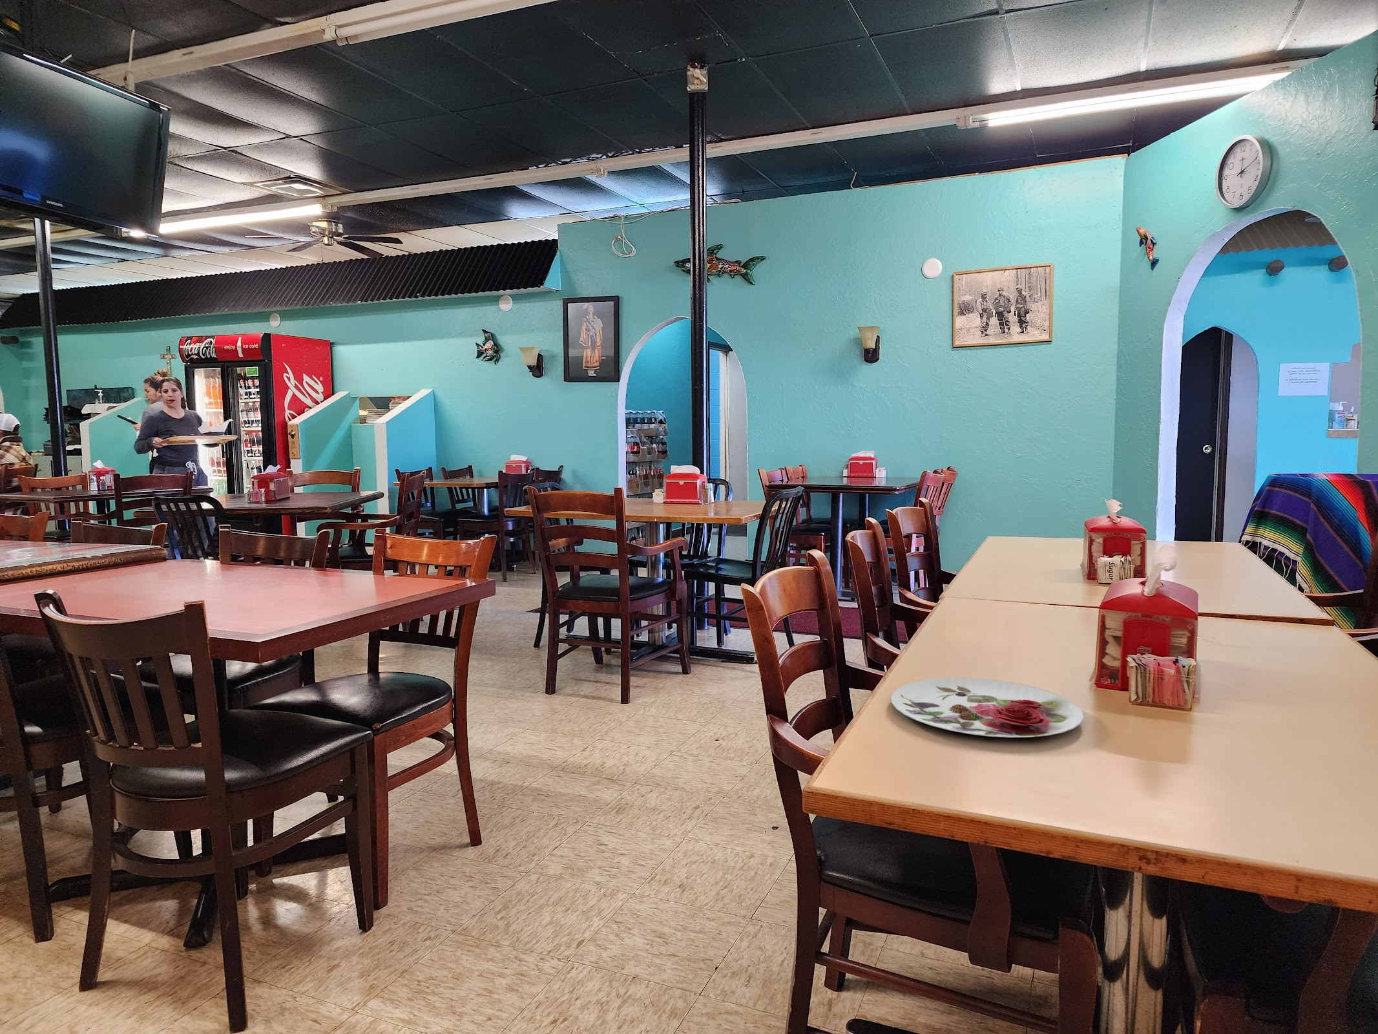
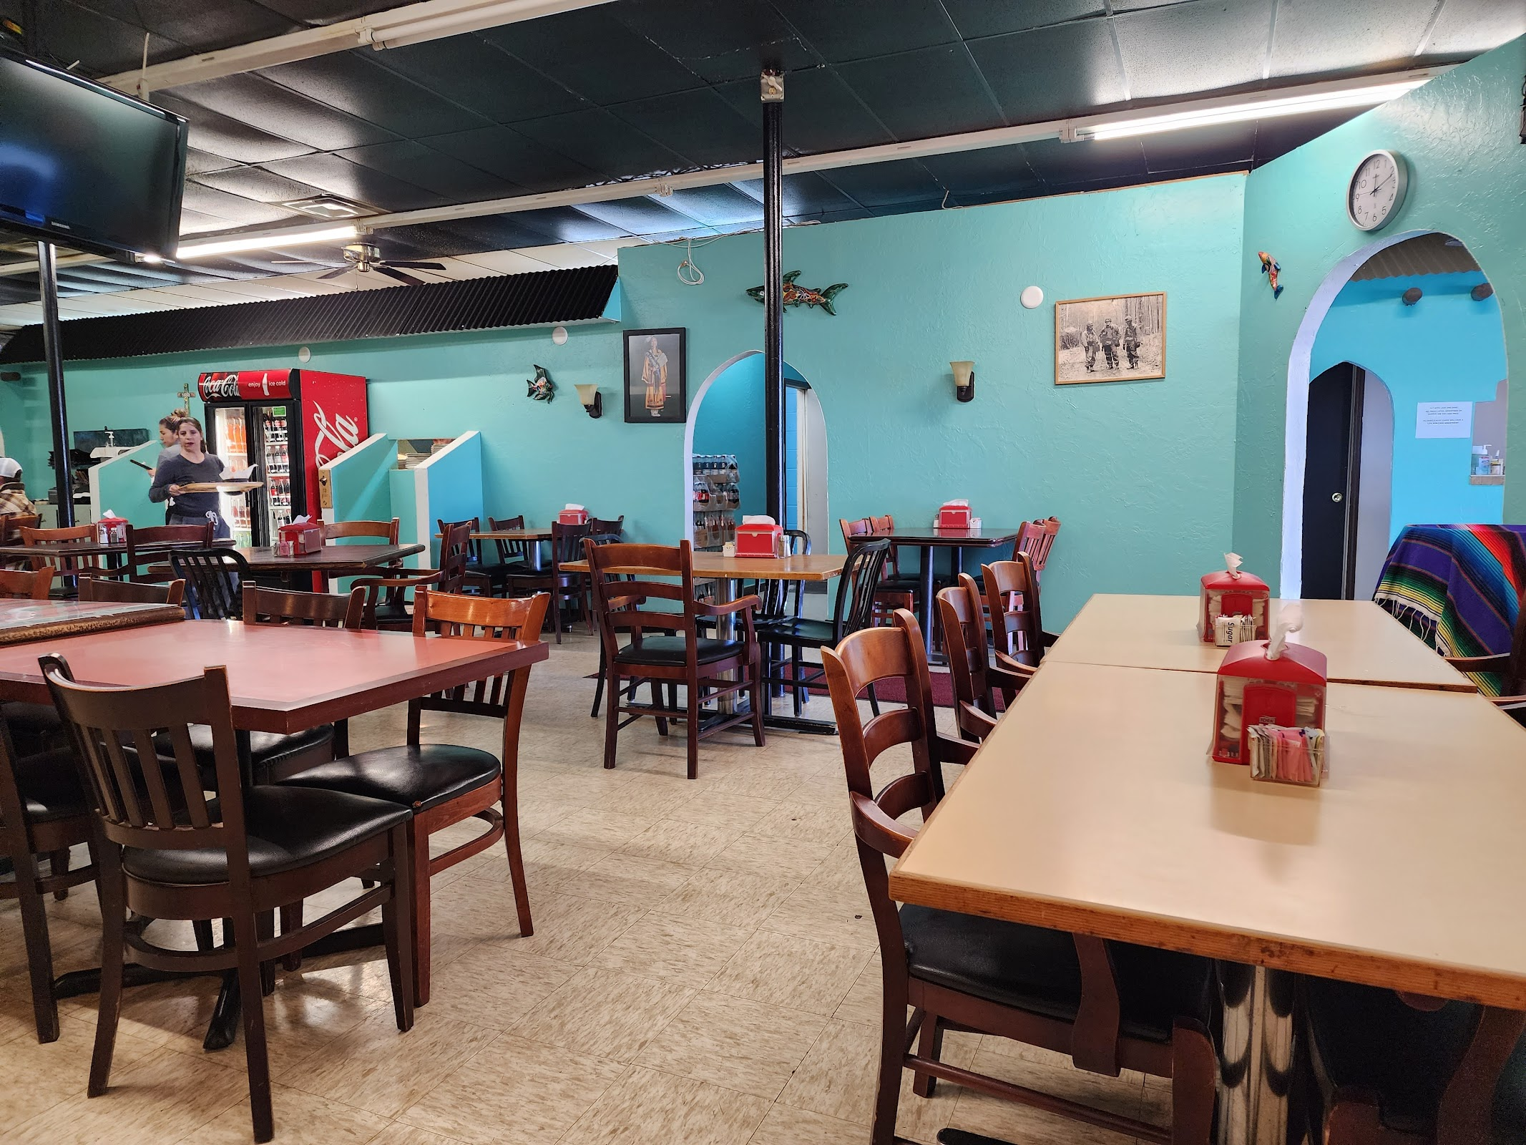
- plate (983, 703)
